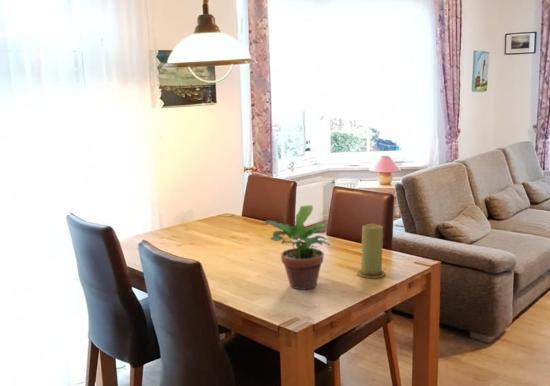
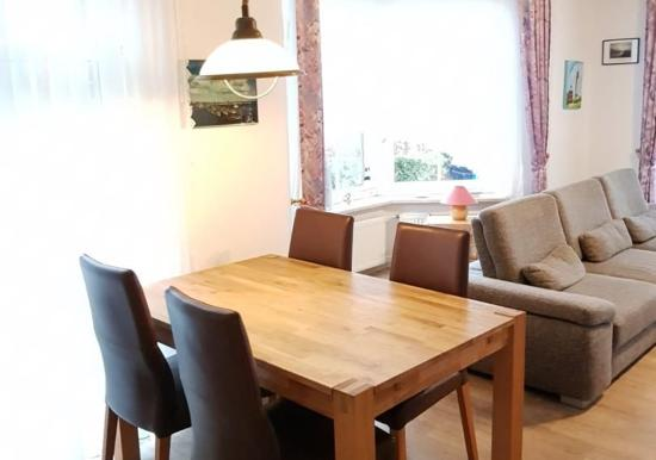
- candle (371, 249)
- potted plant (299, 249)
